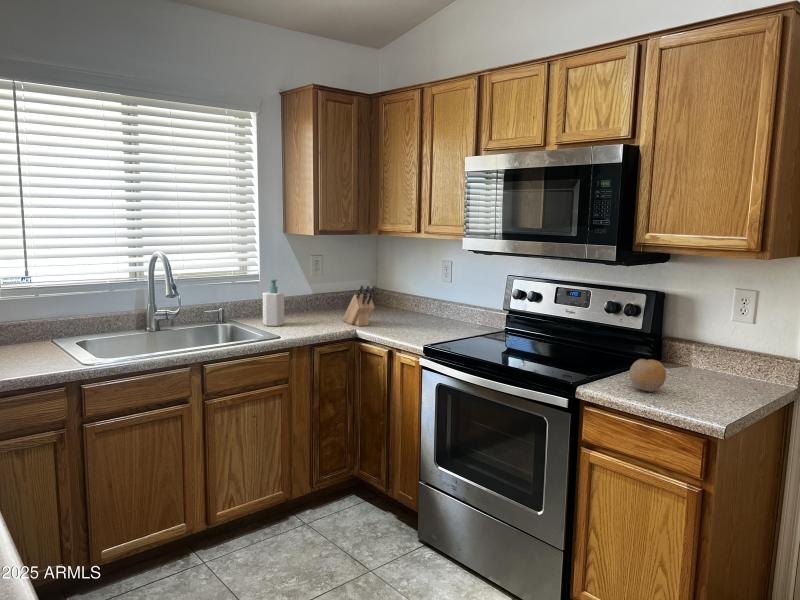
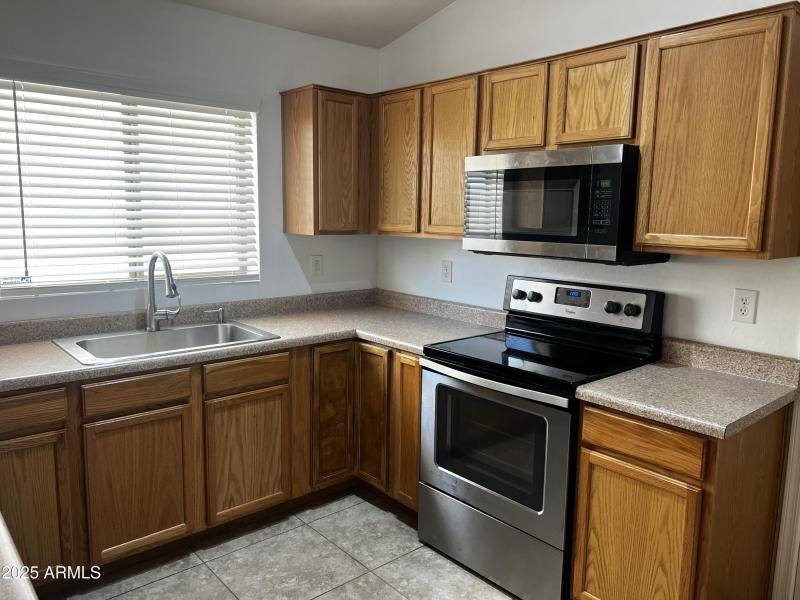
- fruit (647, 375)
- soap bottle (273, 302)
- knife block (359, 303)
